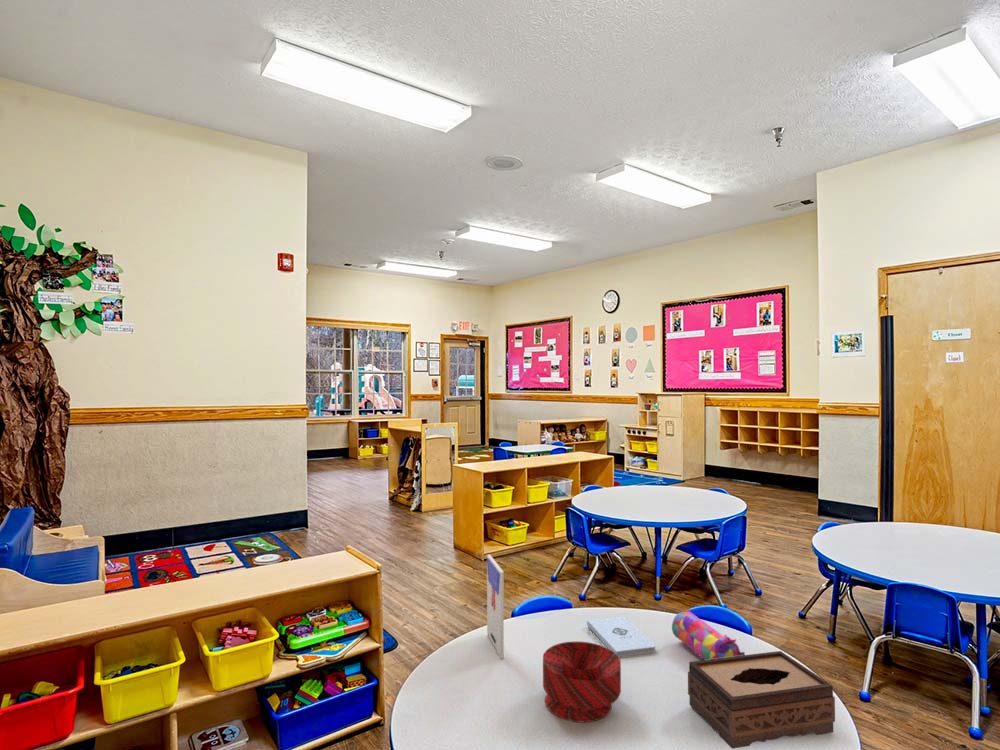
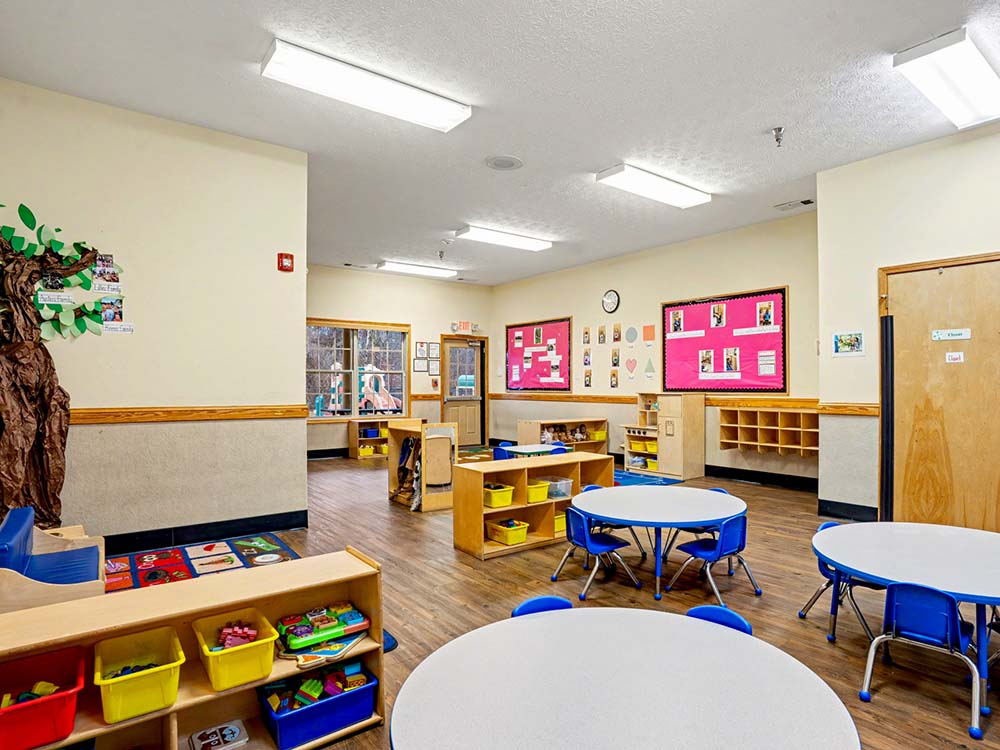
- book (494, 604)
- tissue box (758, 695)
- notepad (620, 635)
- pencil case (705, 638)
- bowl (581, 680)
